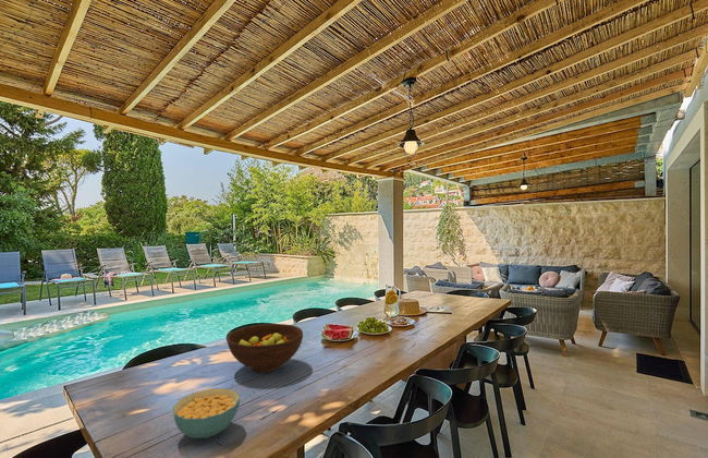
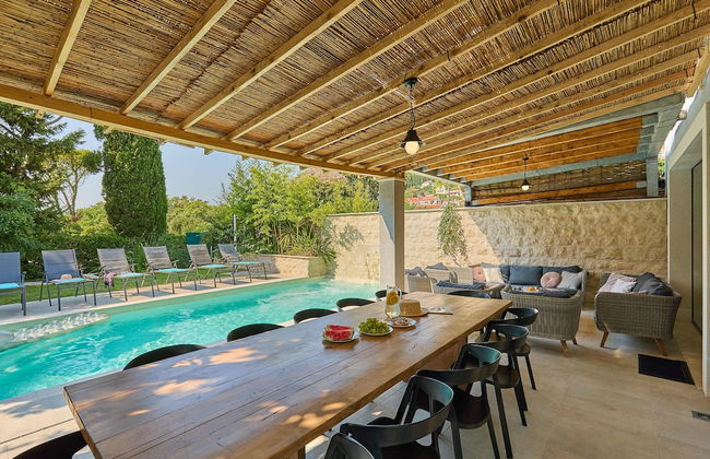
- cereal bowl (207, 417)
- fruit bowl (266, 350)
